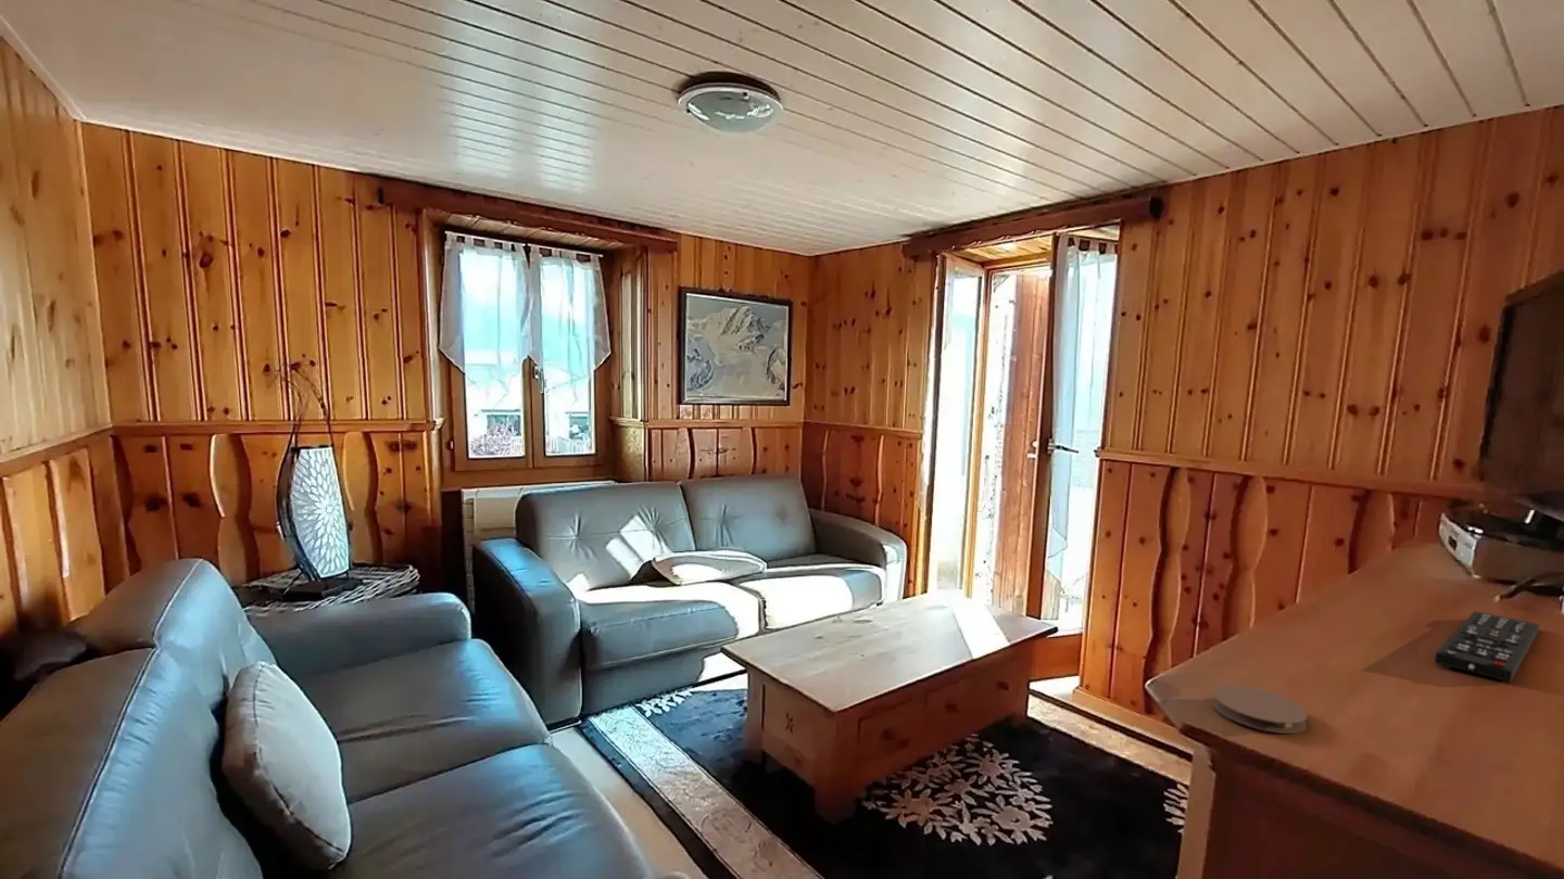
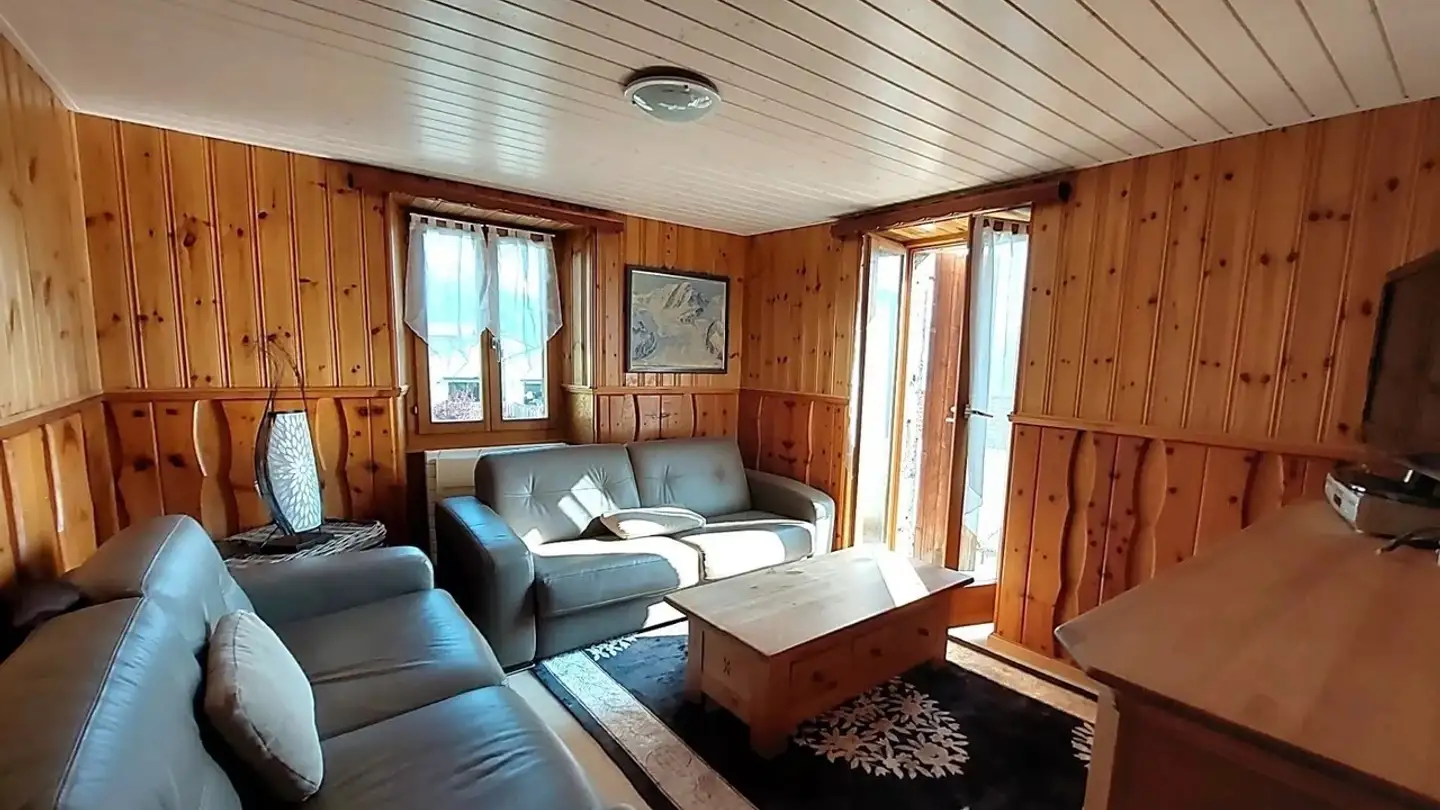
- remote control (1490, 641)
- coaster (1258, 708)
